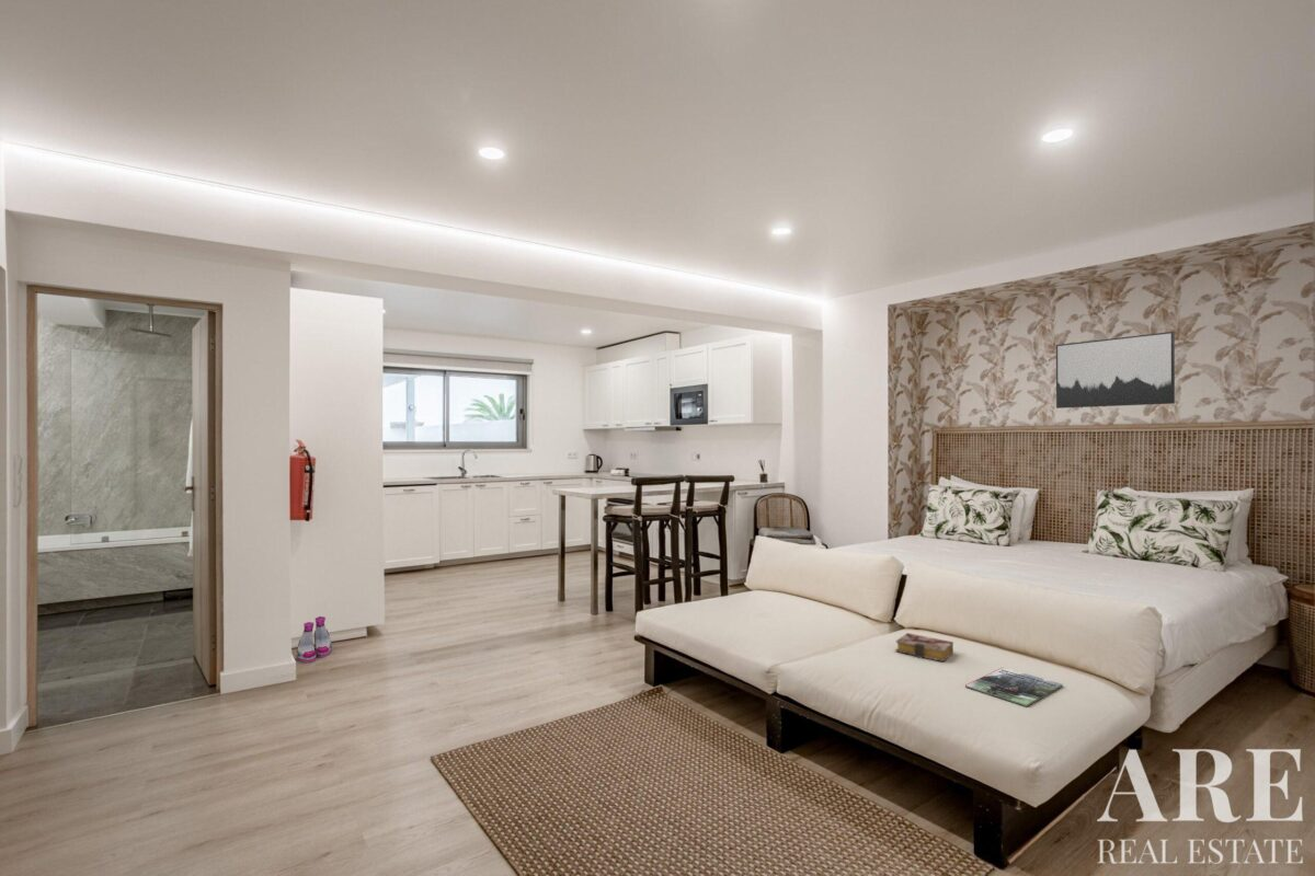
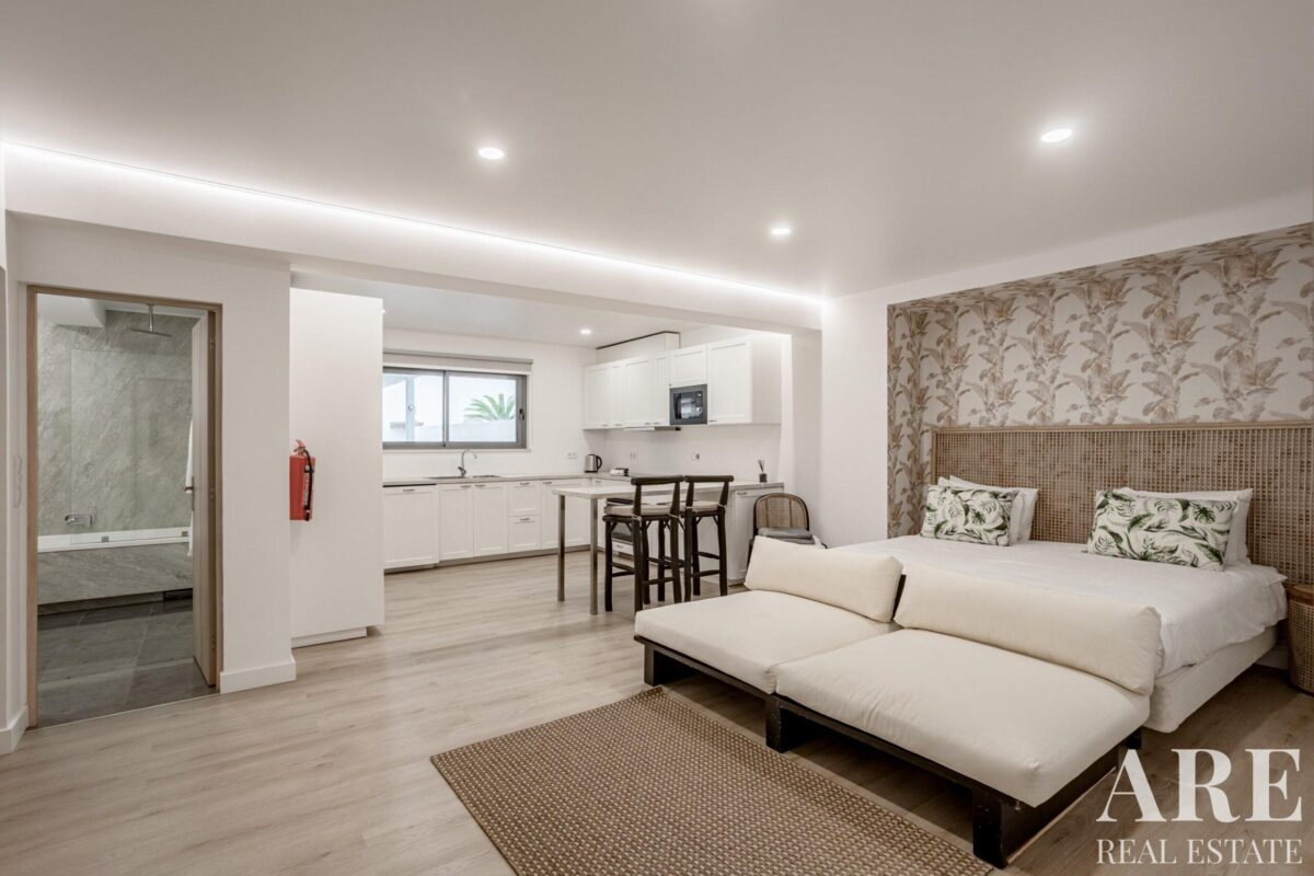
- book (924, 646)
- magazine (1014, 684)
- wall art (1111, 372)
- boots (315, 636)
